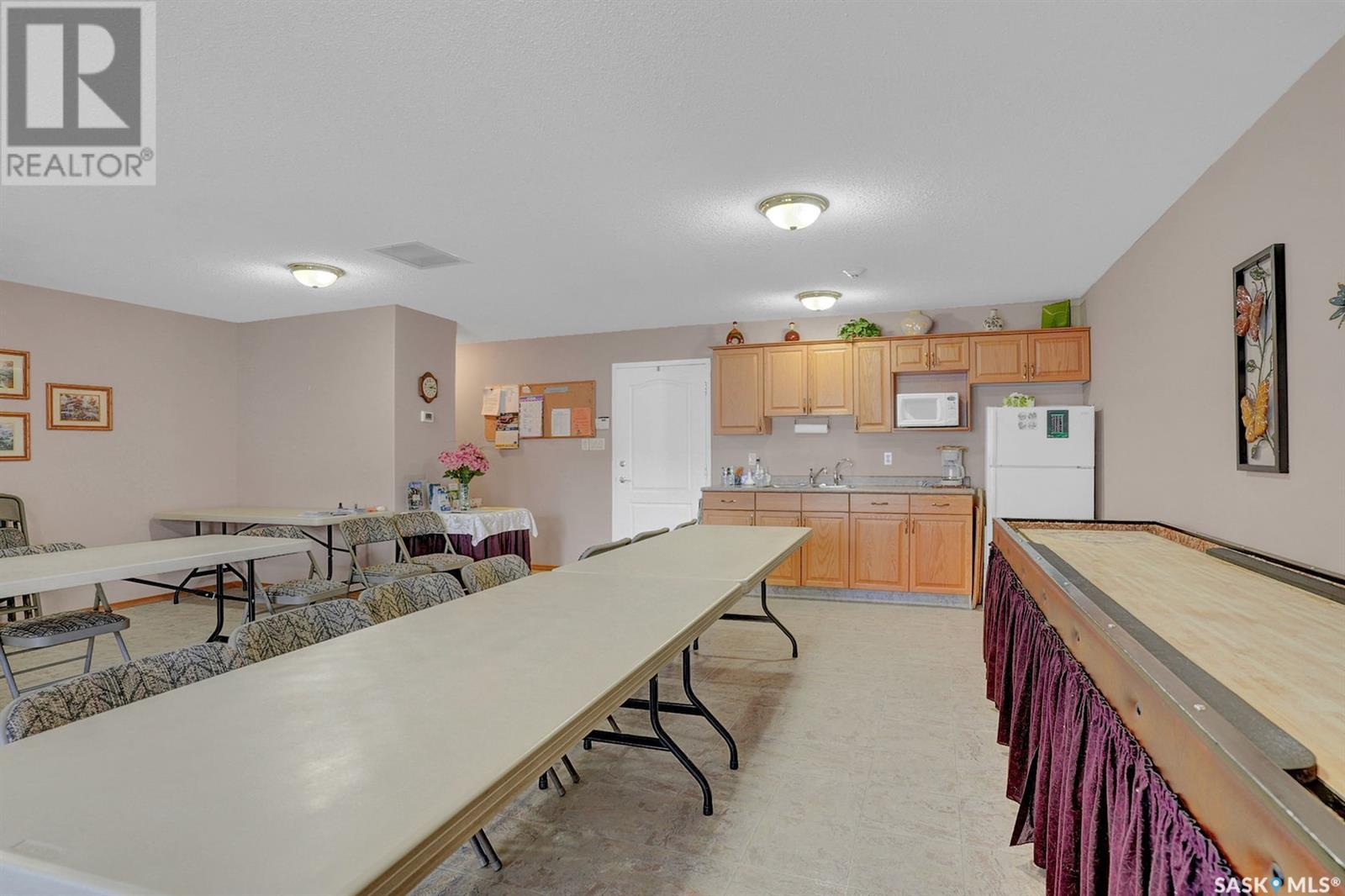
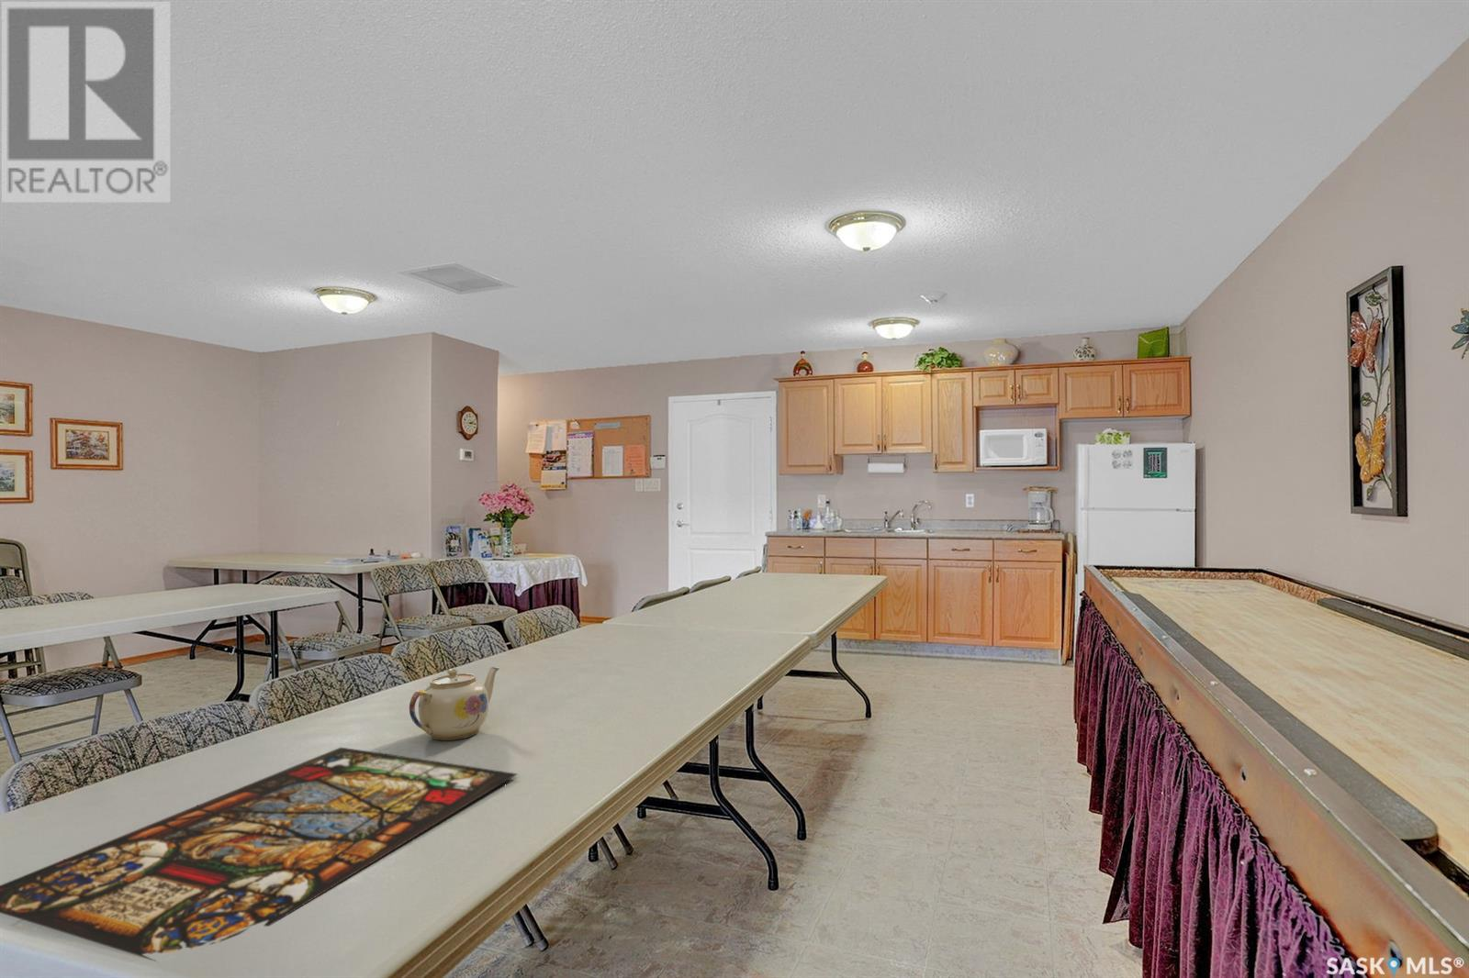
+ teapot (455, 700)
+ stained glass panel (288, 825)
